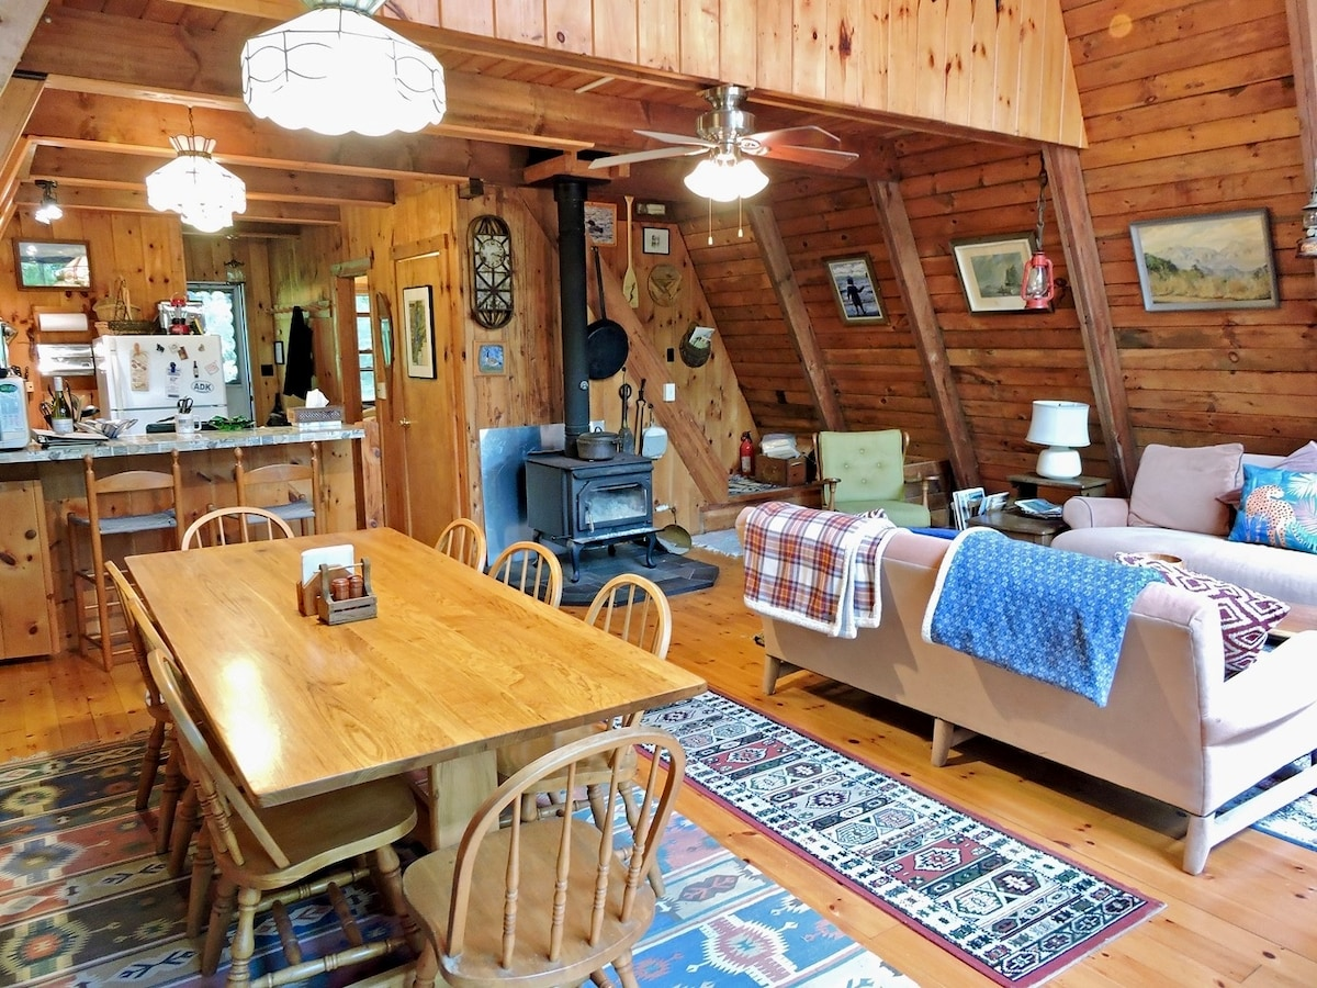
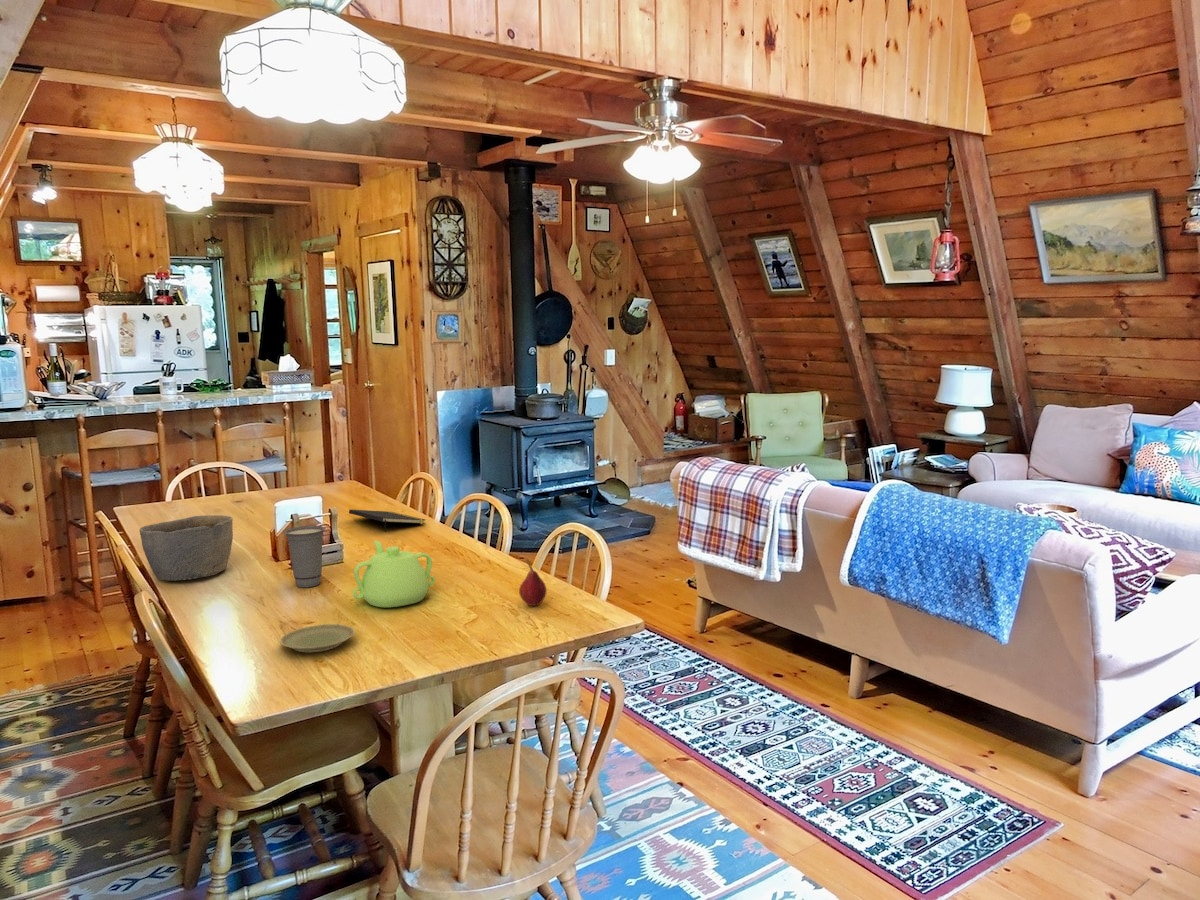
+ bowl (189, 547)
+ teapot (390, 571)
+ notepad (387, 516)
+ cup (306, 557)
+ plate (318, 639)
+ fruit (532, 581)
